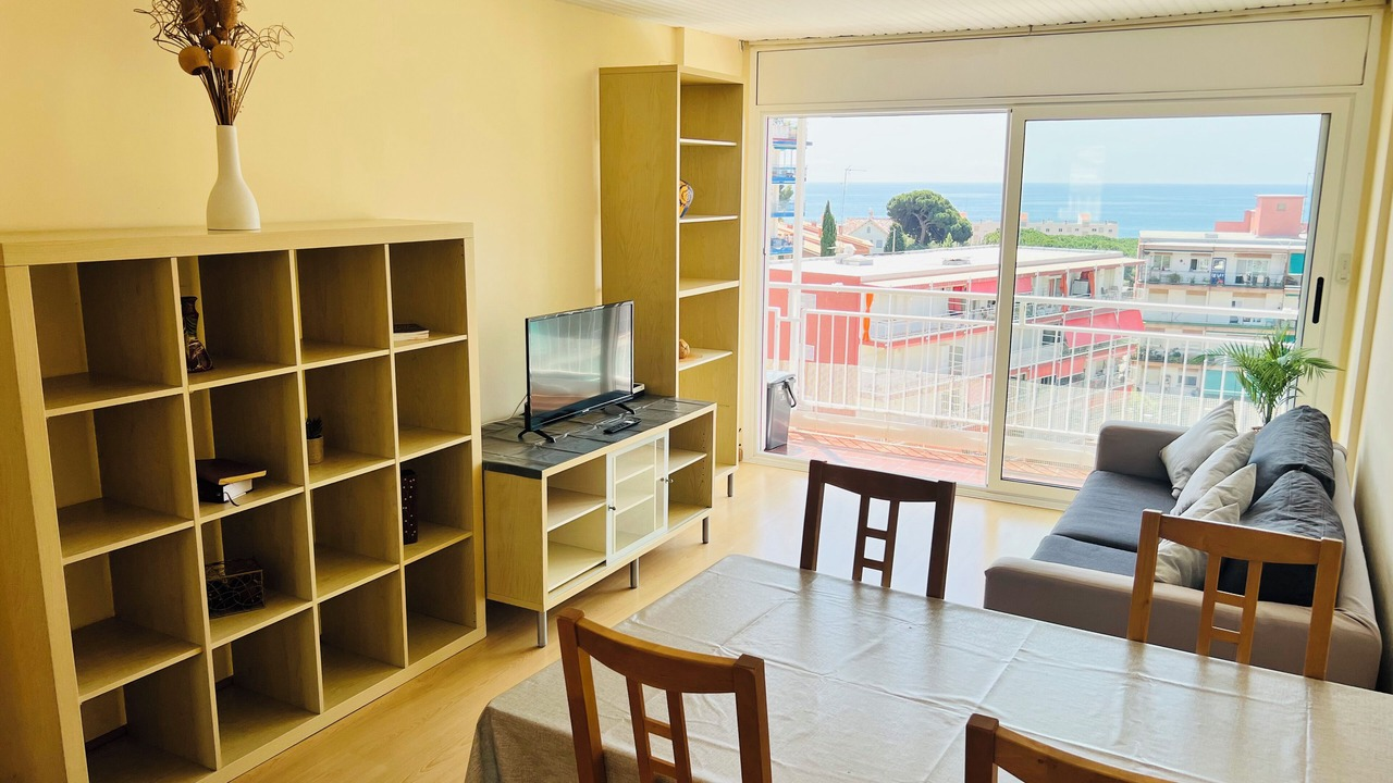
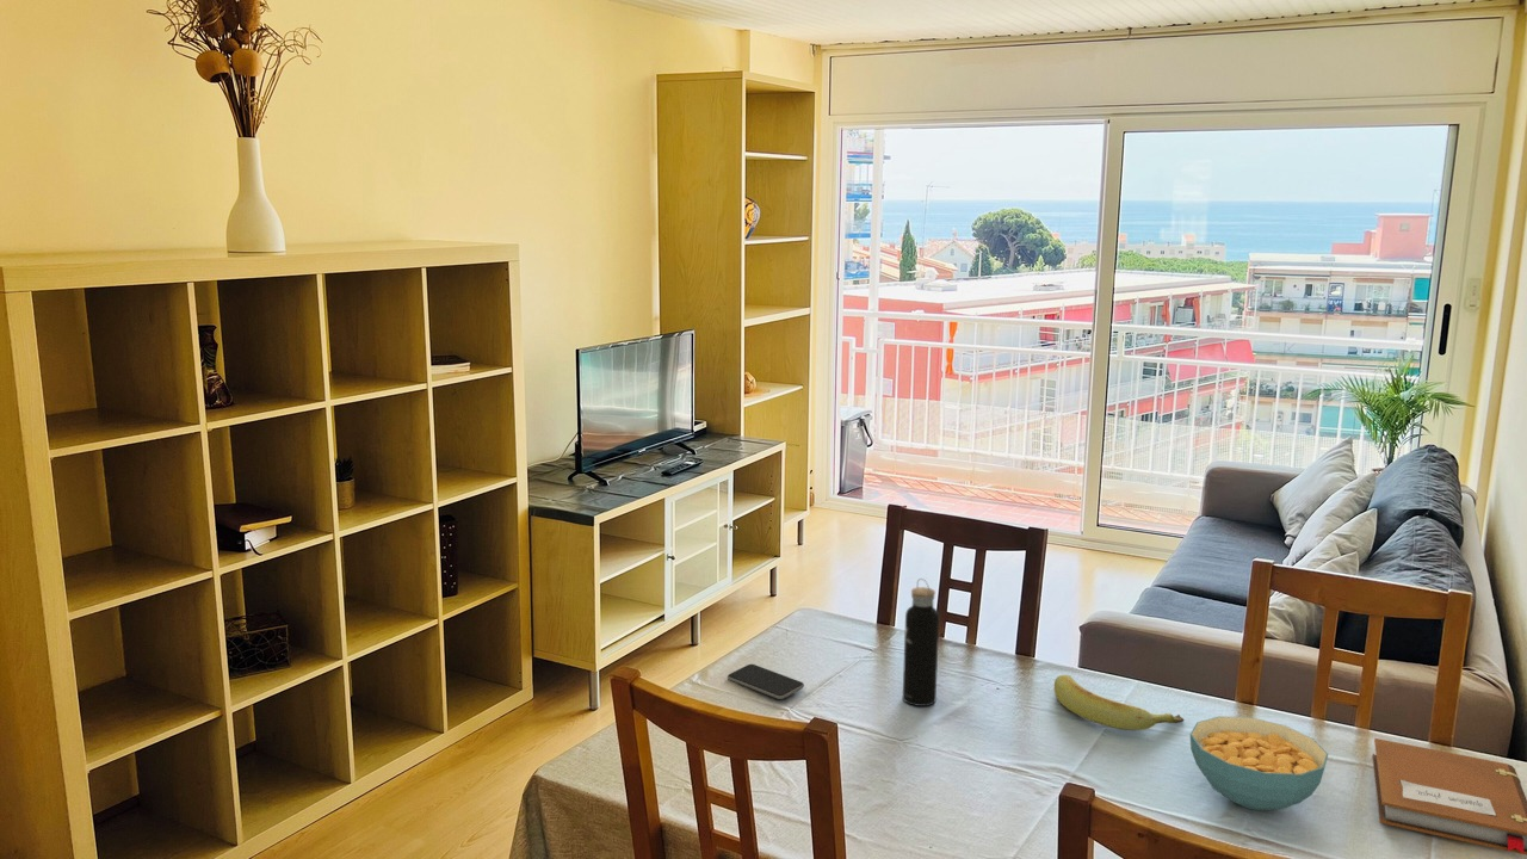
+ notebook (1451, 795)
+ water bottle (921, 639)
+ cereal bowl (1255, 772)
+ banana (1117, 702)
+ smartphone (765, 680)
